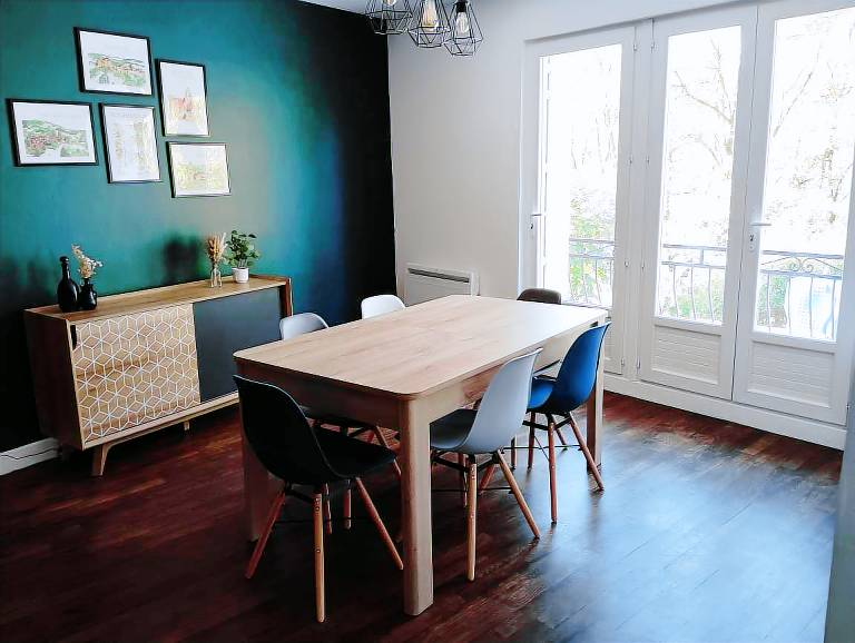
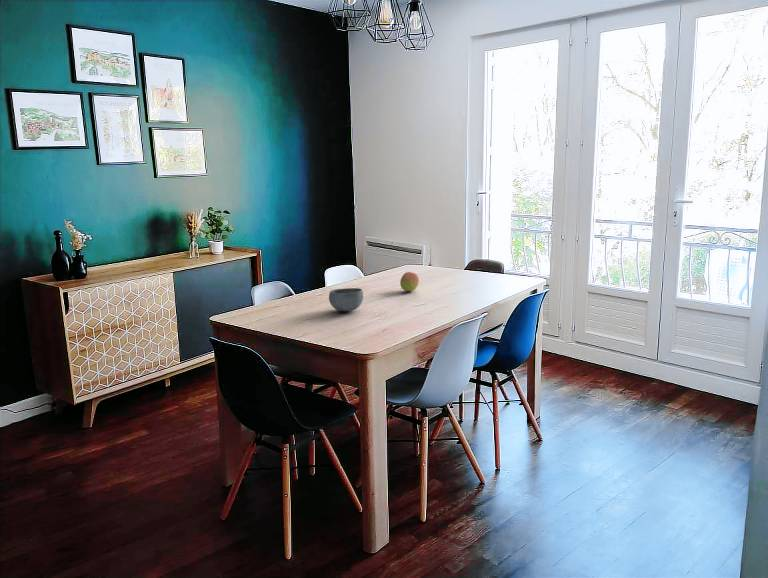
+ bowl (346, 300)
+ fruit (409, 281)
